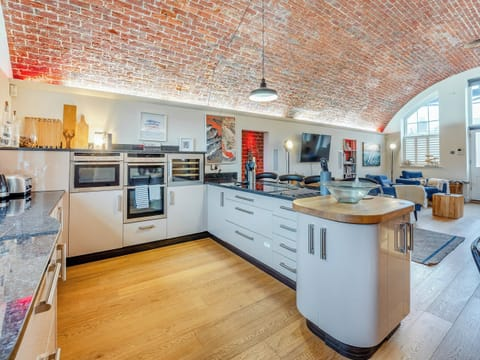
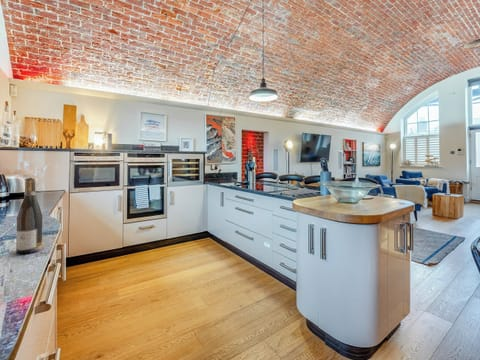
+ wine bottle (30, 214)
